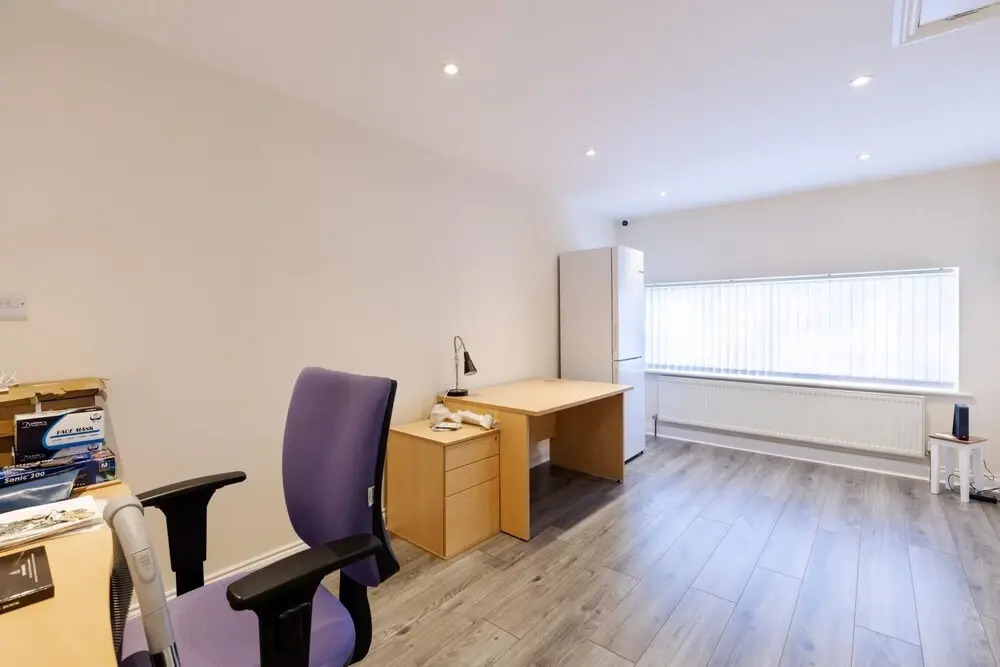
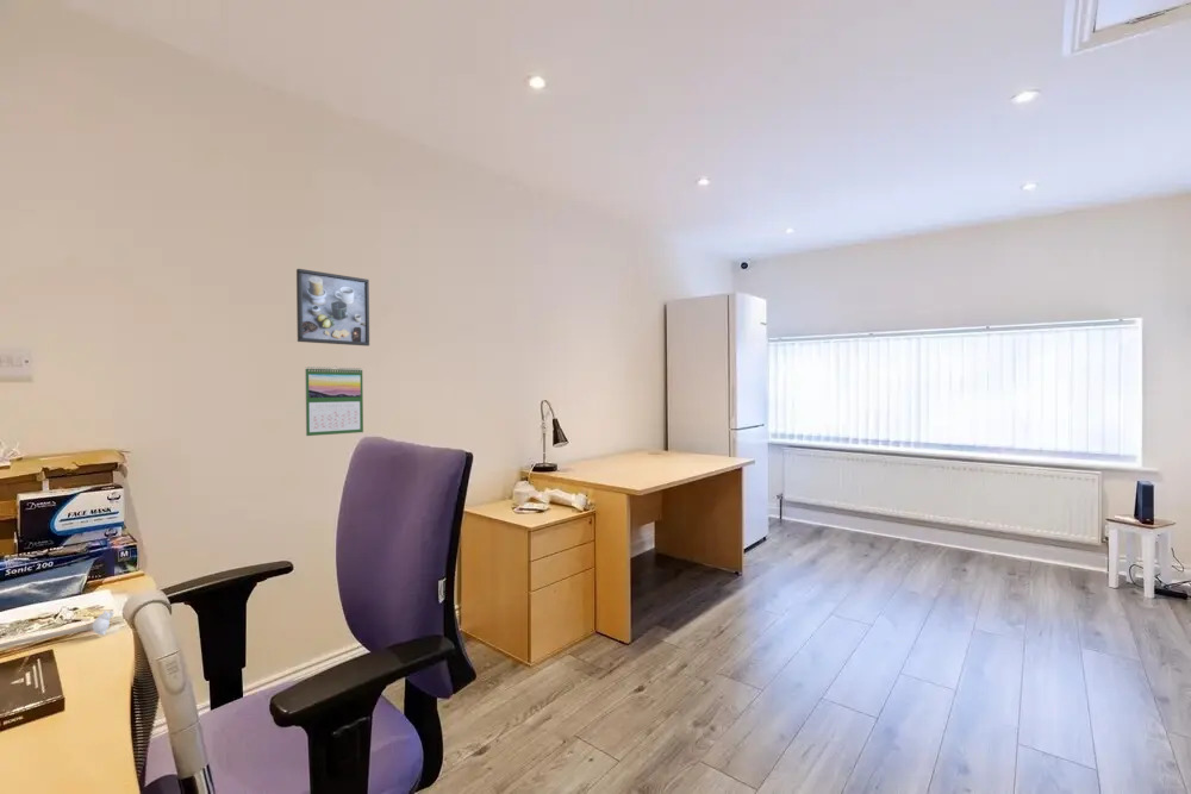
+ calendar (335, 400)
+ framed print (335, 308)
+ pen (57, 631)
